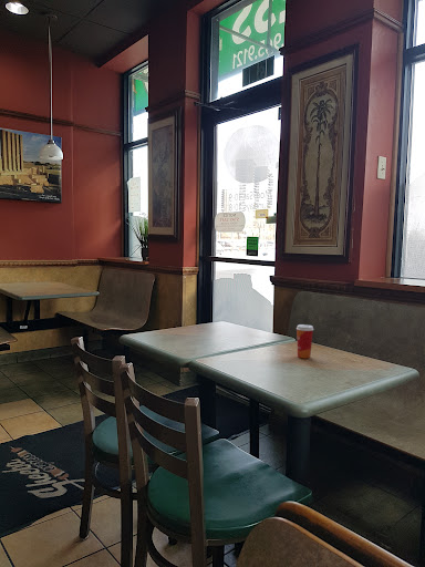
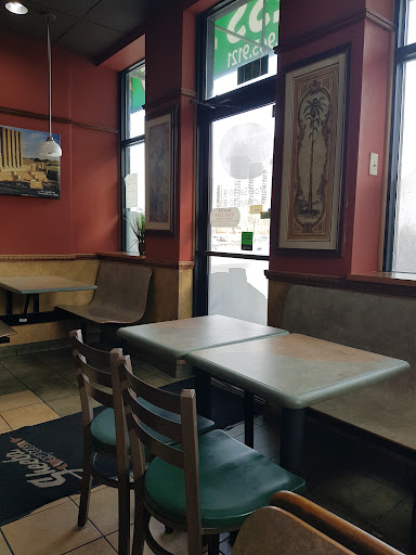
- paper cup (304, 341)
